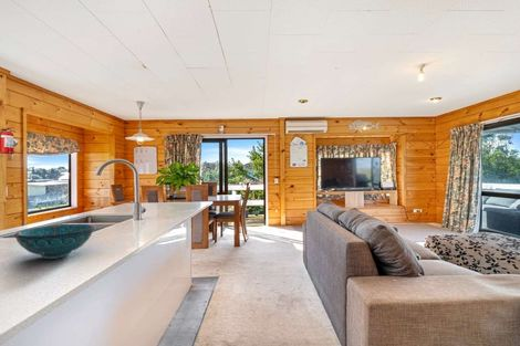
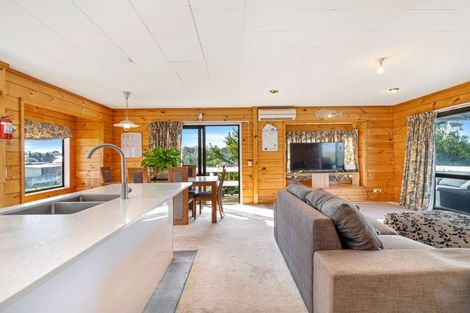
- decorative bowl (56, 242)
